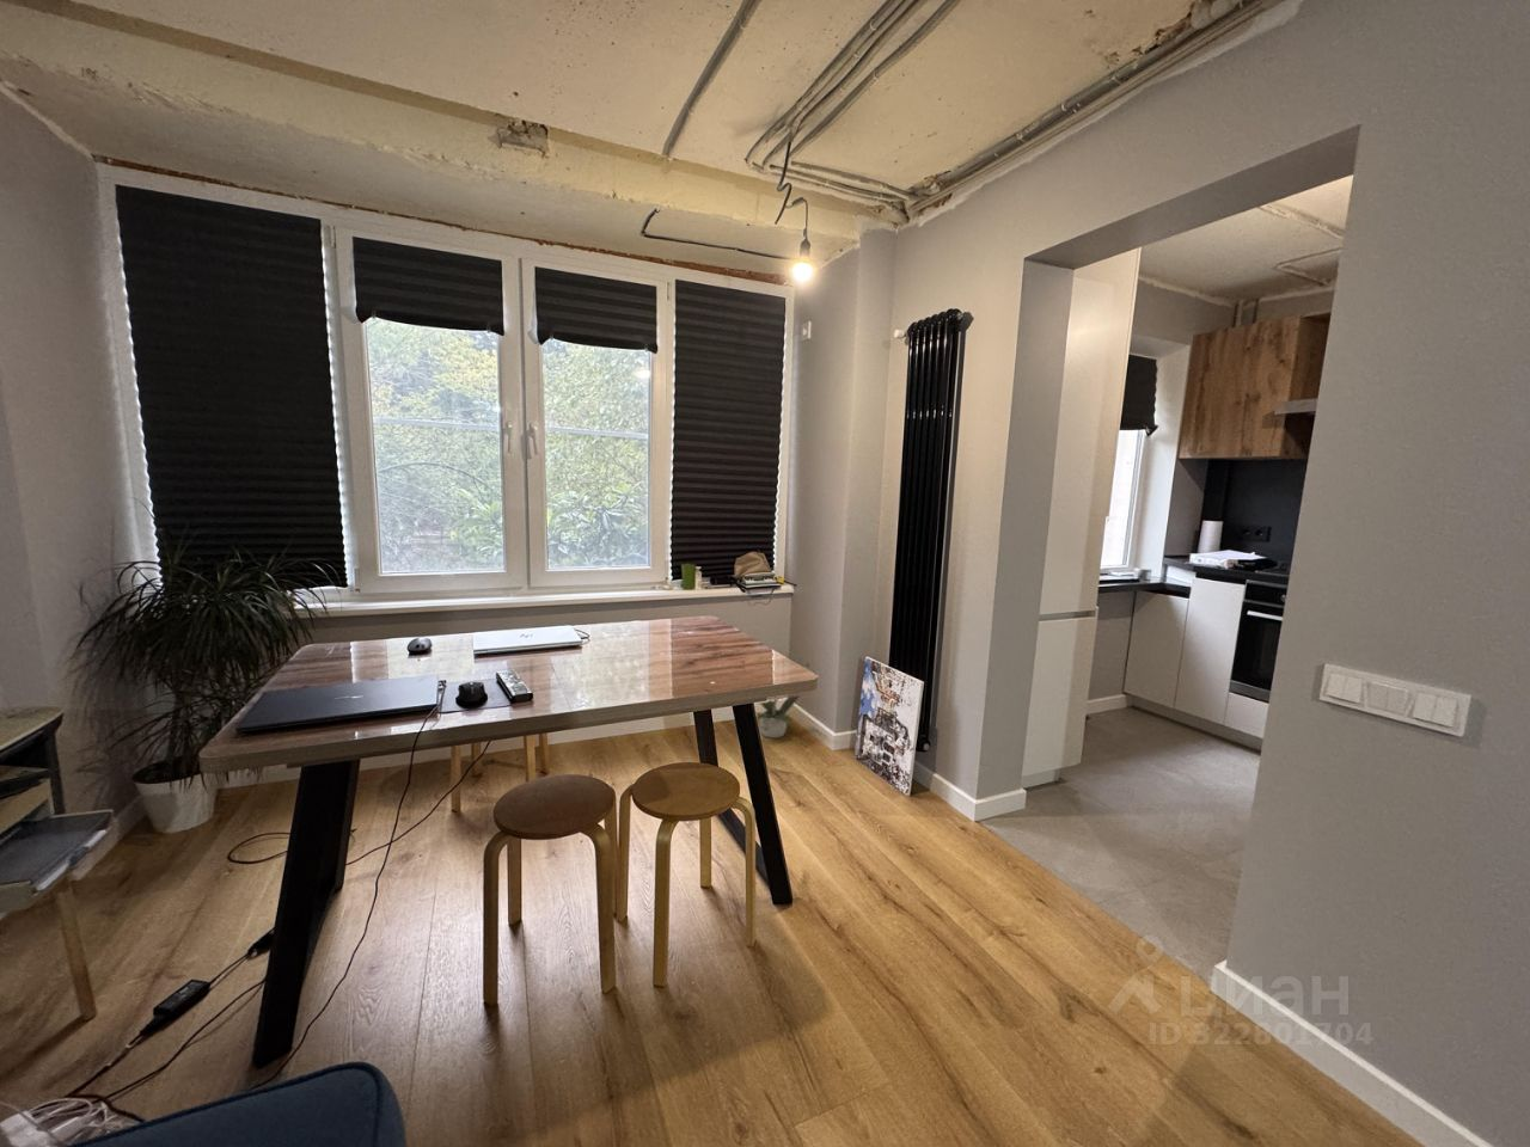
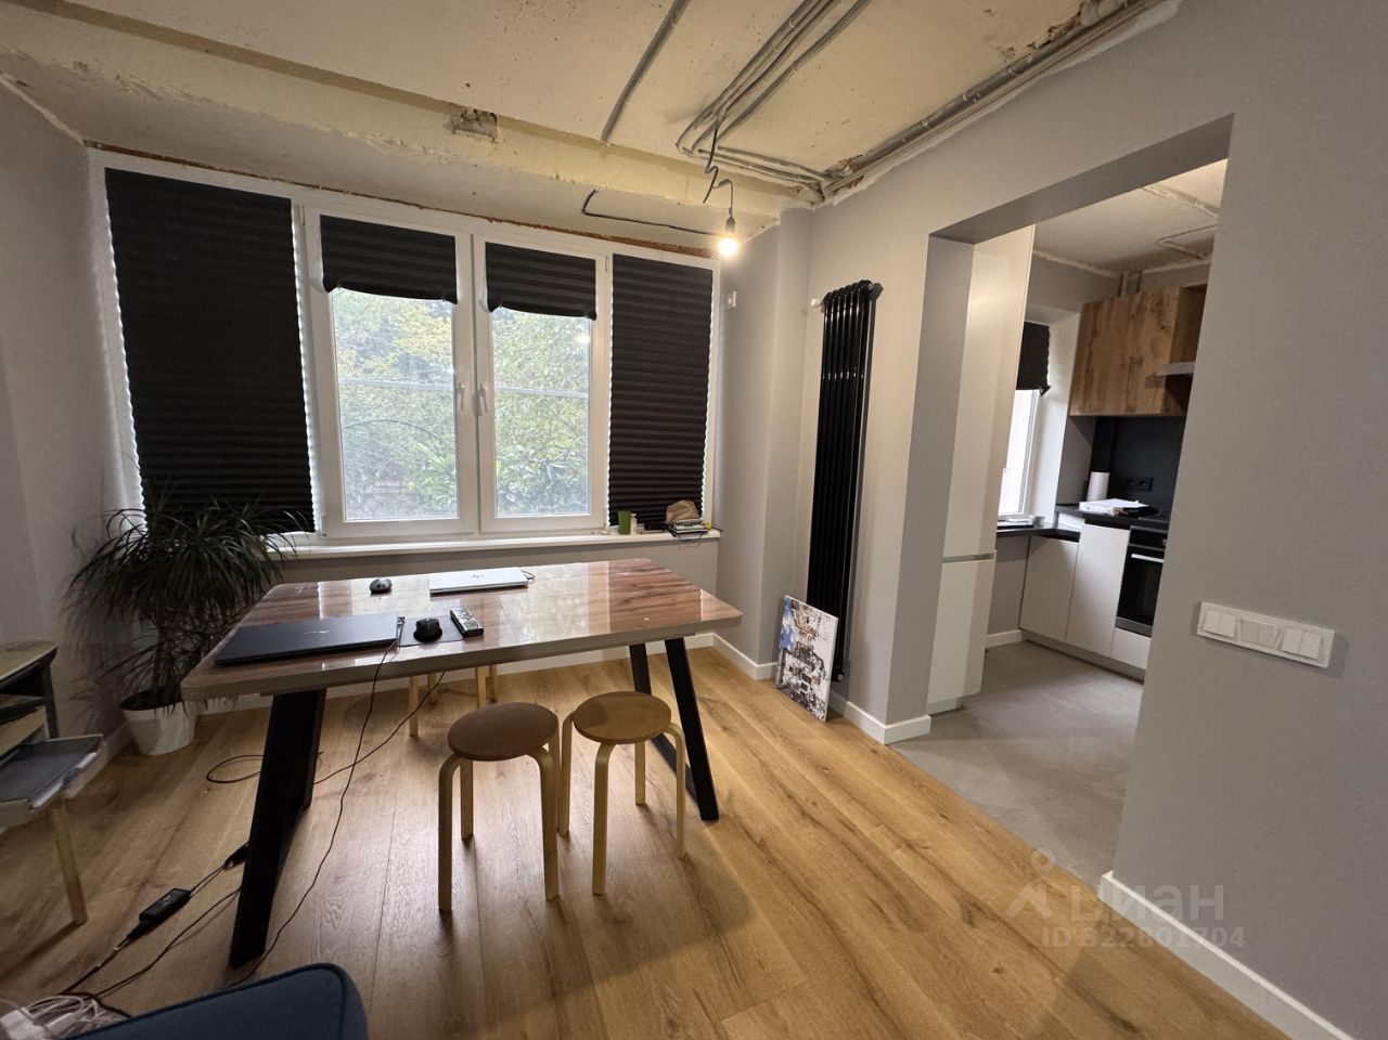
- potted plant (775, 699)
